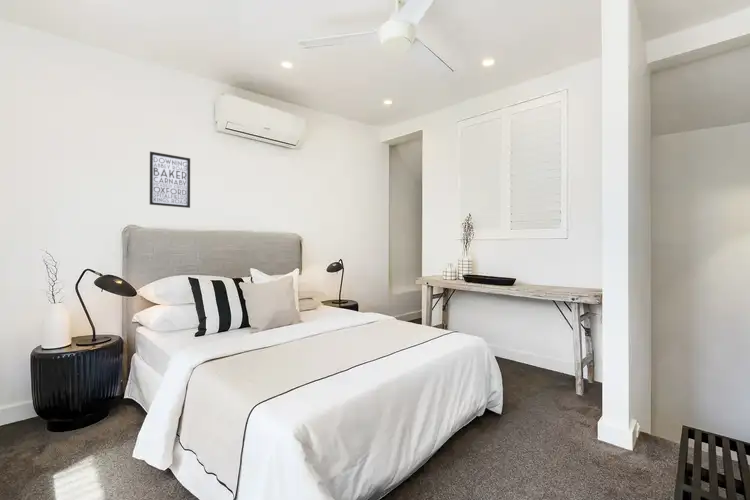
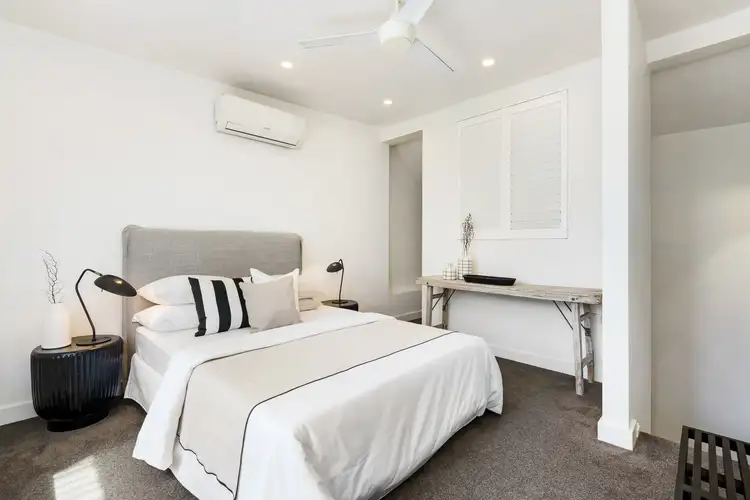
- wall art (170, 180)
